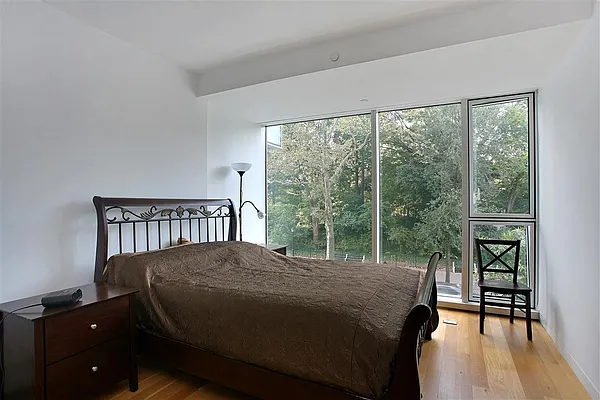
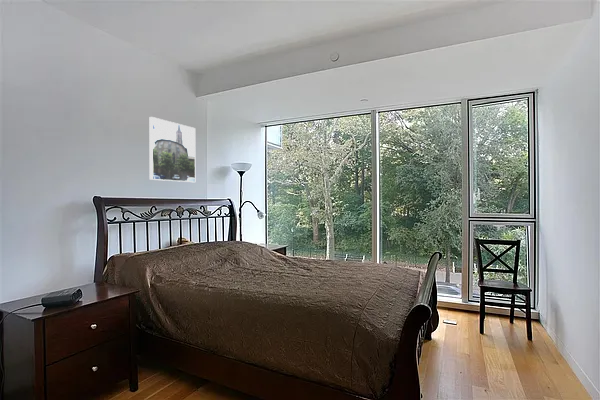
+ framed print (174, 152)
